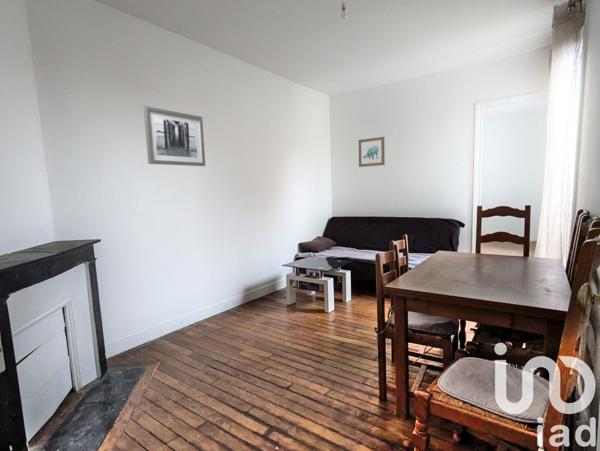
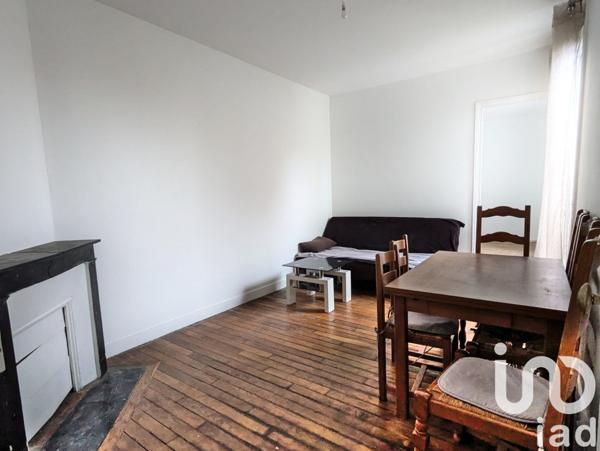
- wall art (177, 138)
- wall art (371, 152)
